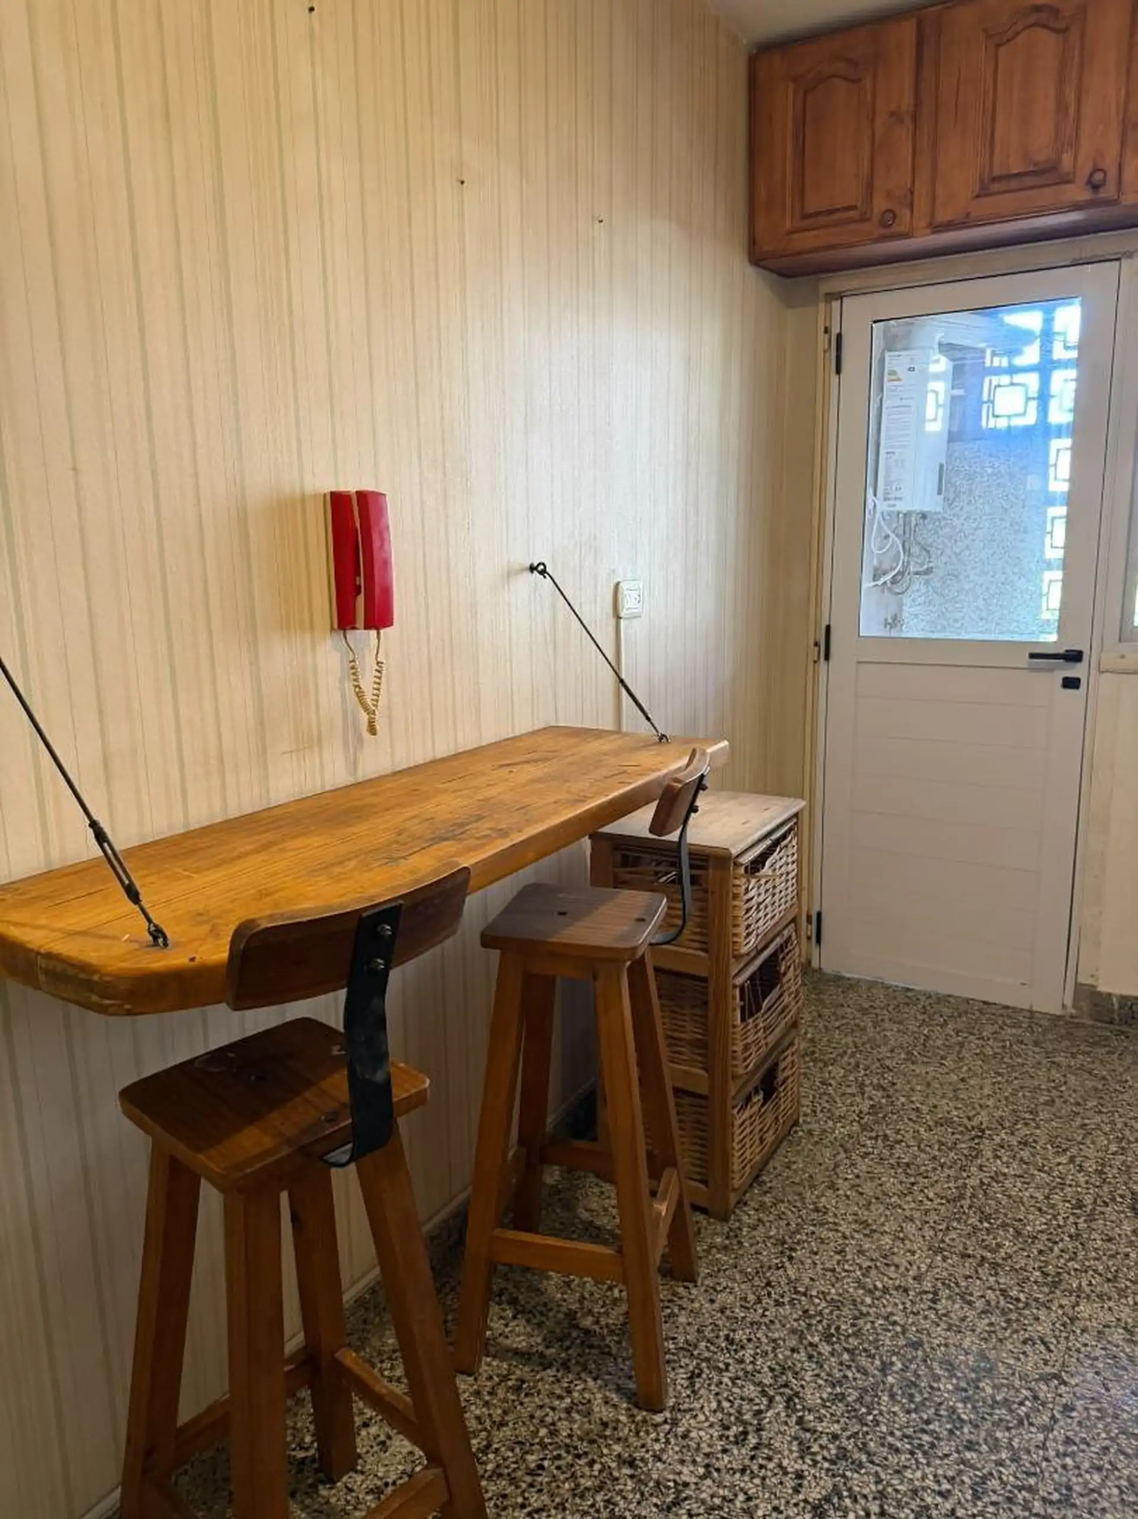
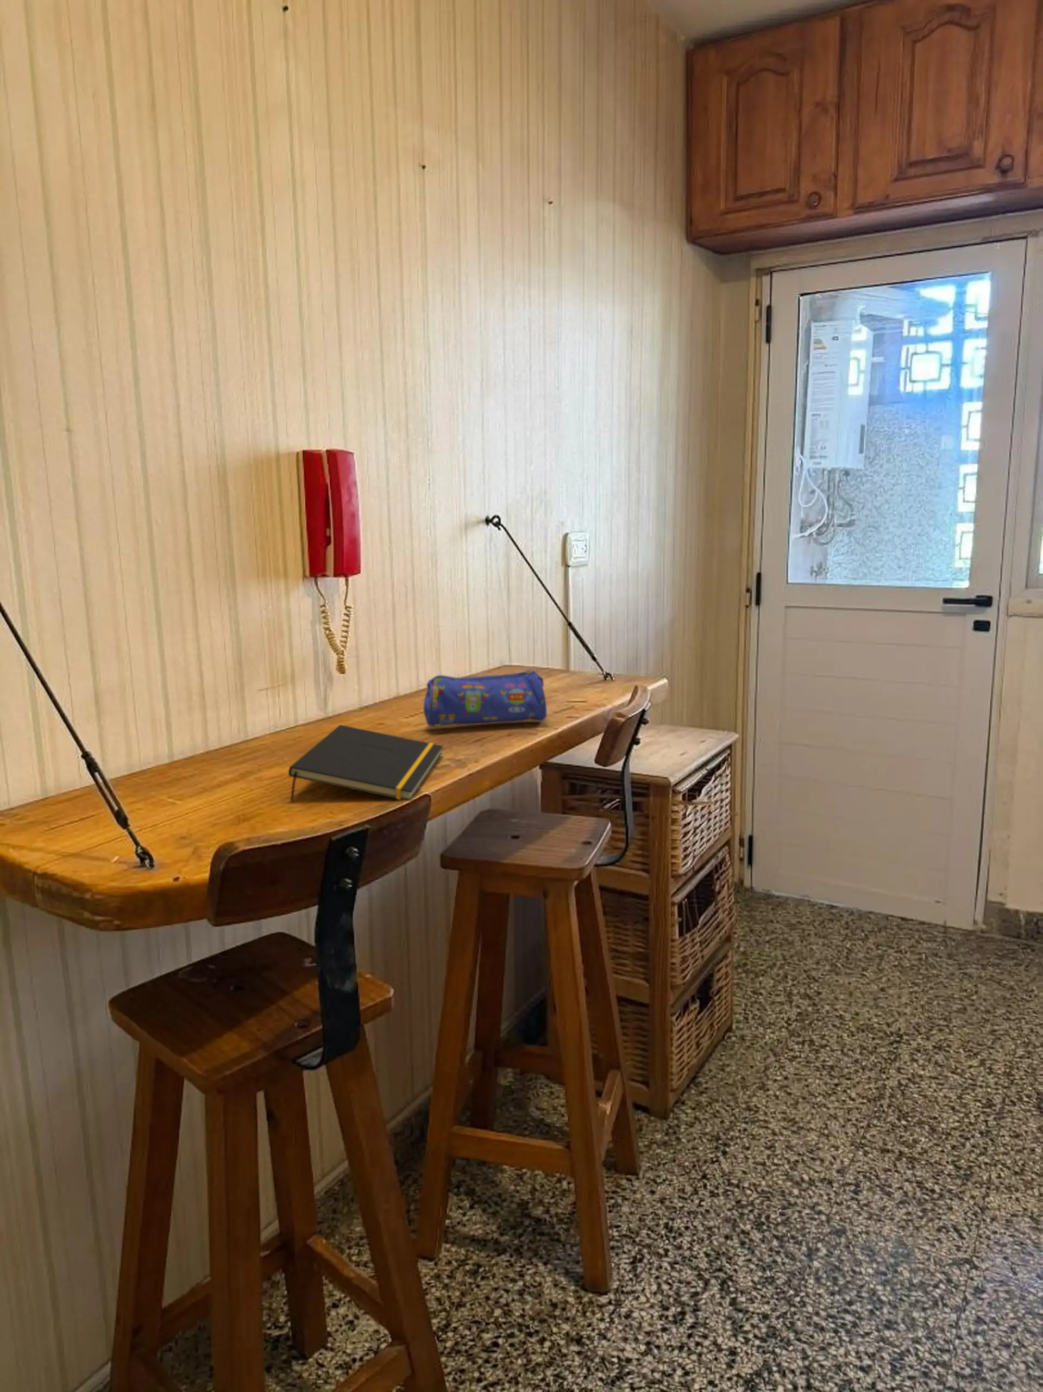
+ notepad (371, 760)
+ pencil case (486, 697)
